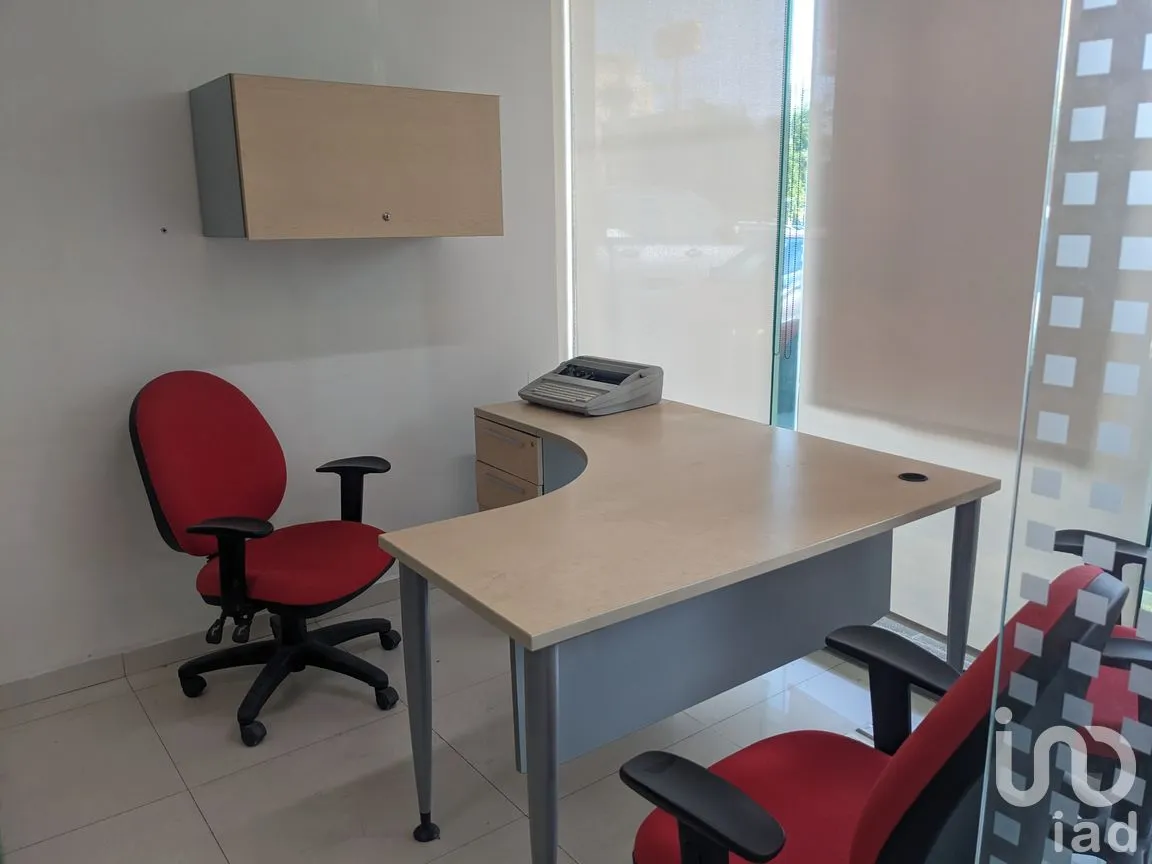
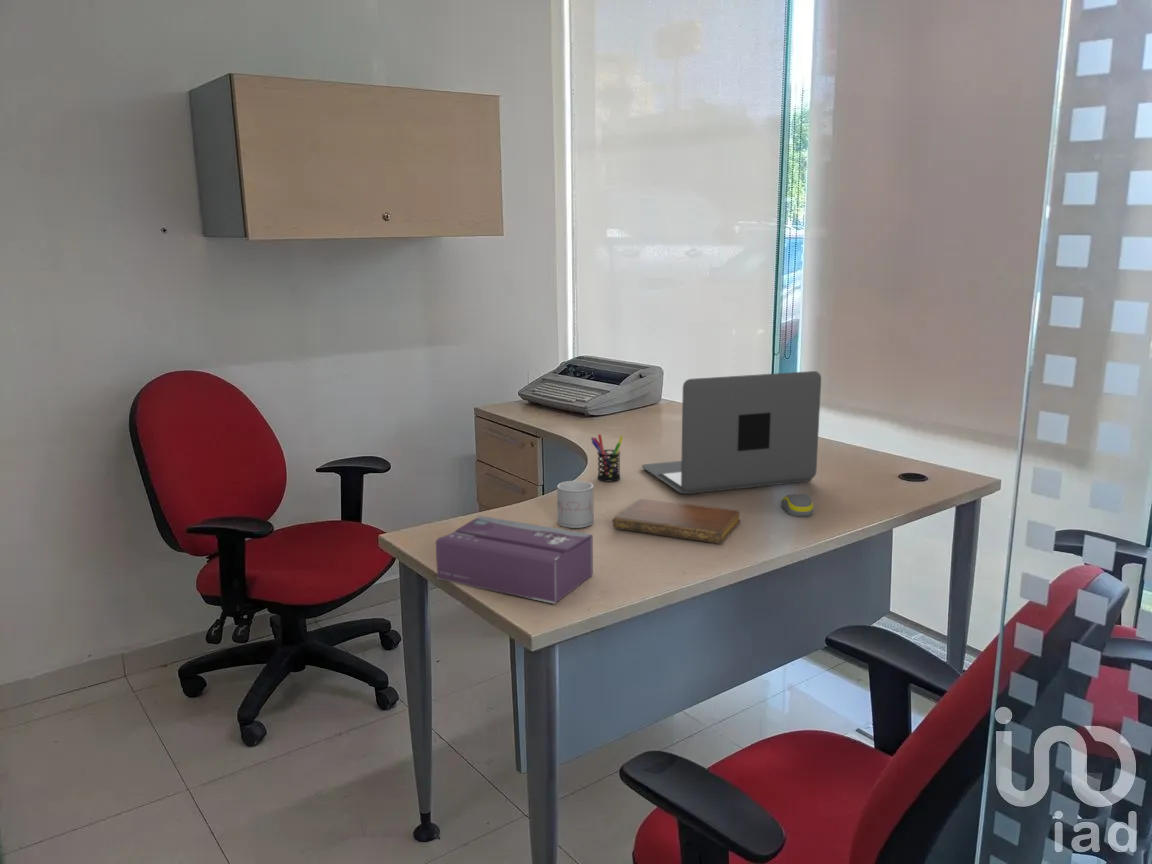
+ computer mouse (797, 502)
+ laptop (727, 422)
+ mug (578, 501)
+ pen holder (609, 456)
+ notebook (677, 519)
+ tissue box (514, 556)
